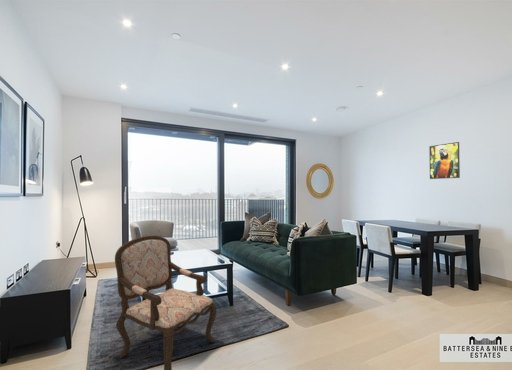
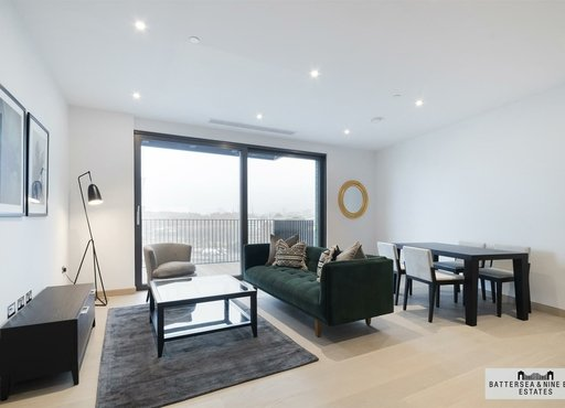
- armchair (167, 293)
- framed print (443, 161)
